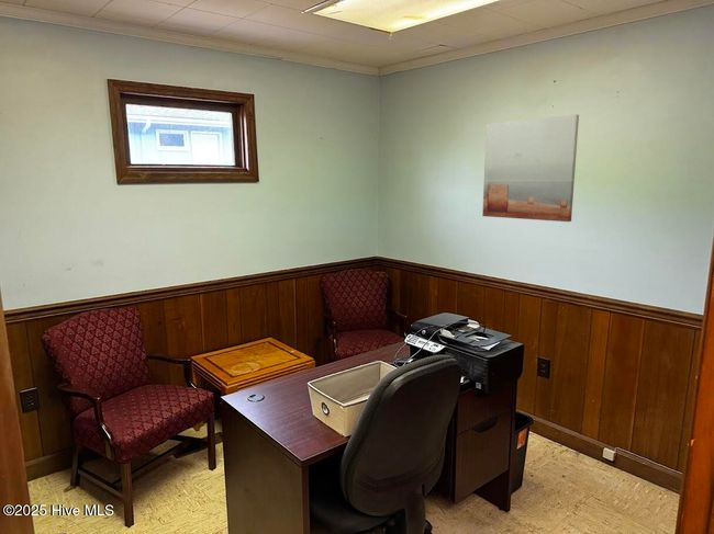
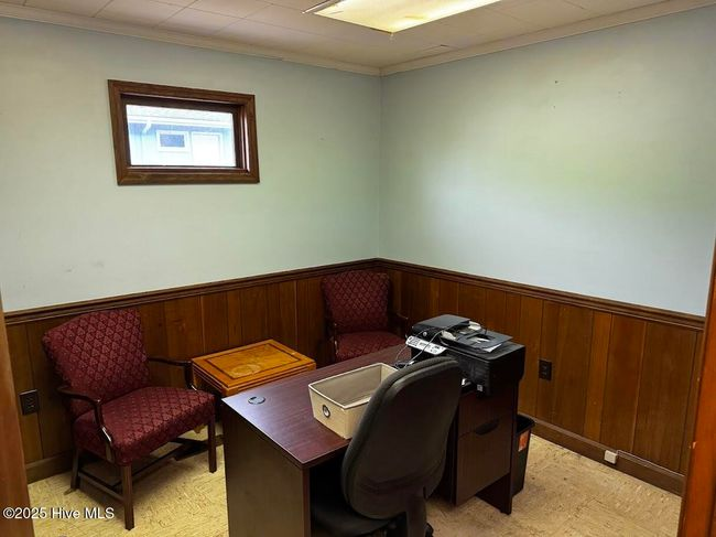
- wall art (526, 170)
